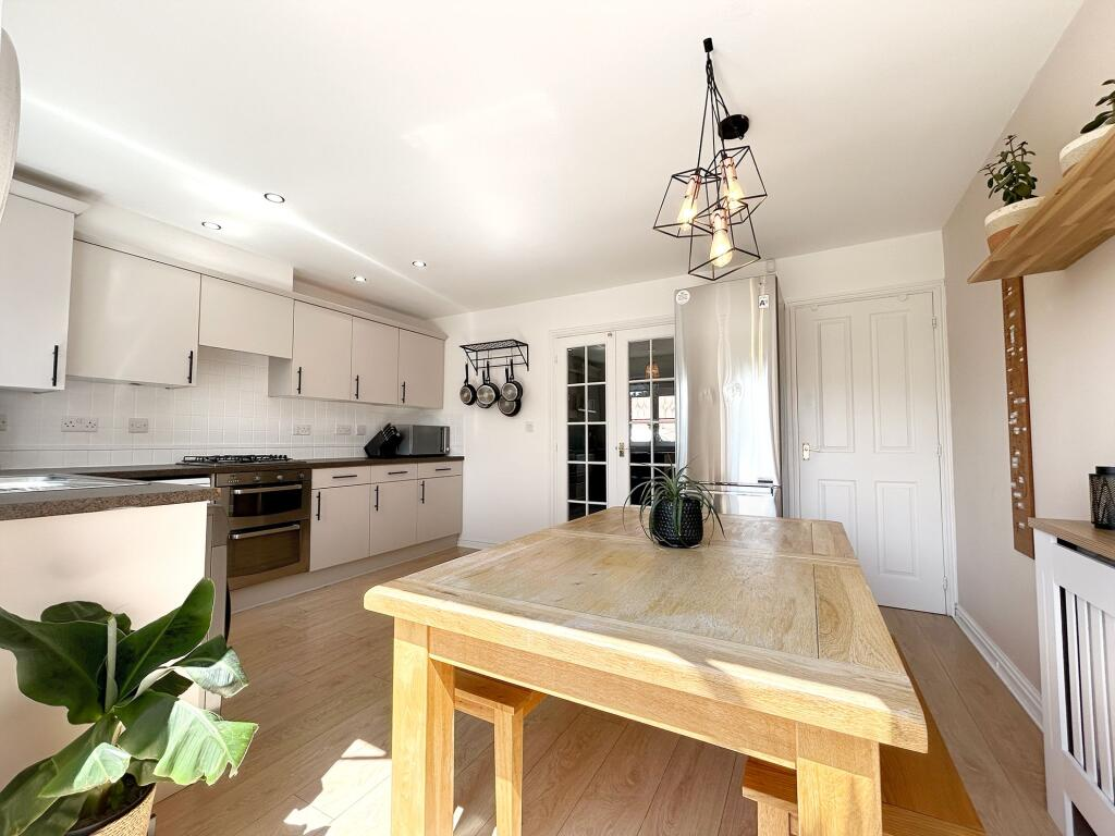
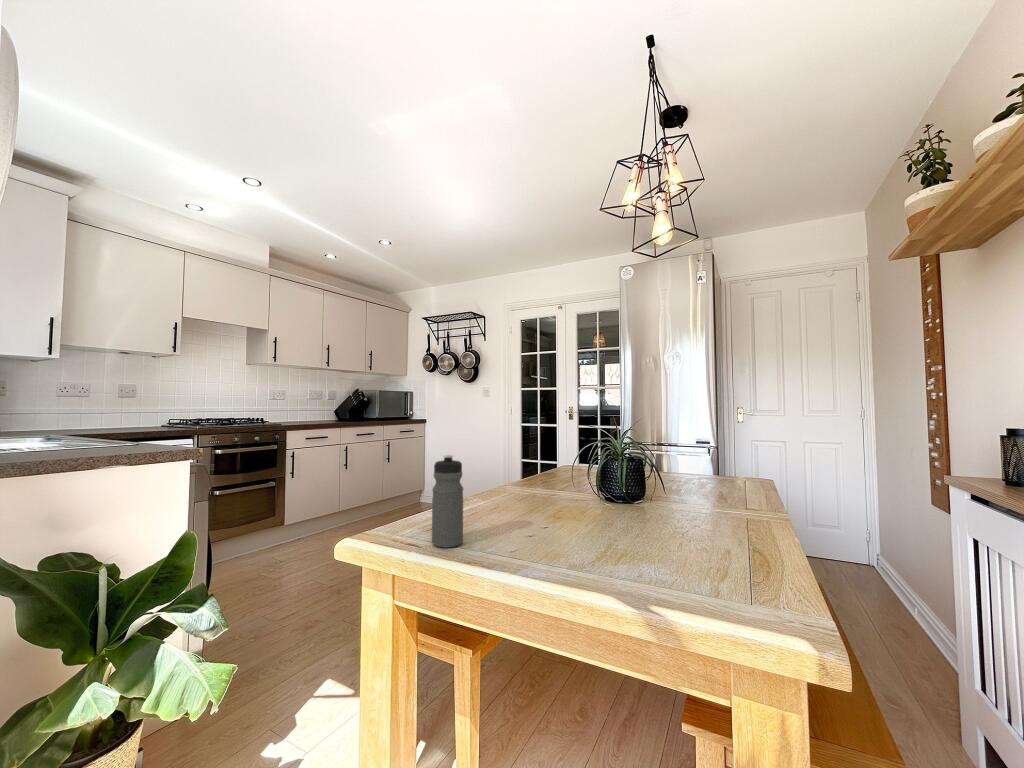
+ water bottle (447, 498)
